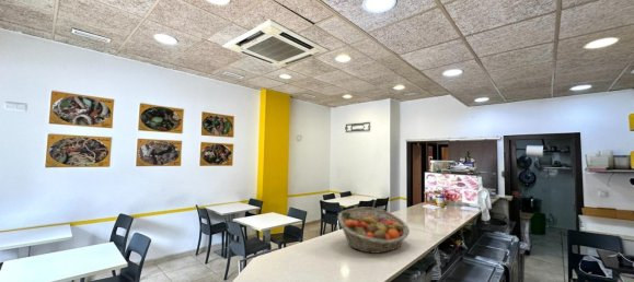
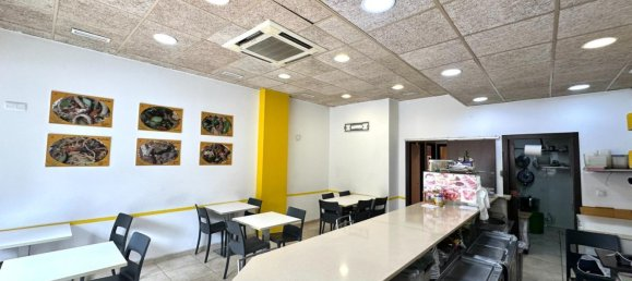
- fruit basket (372, 227)
